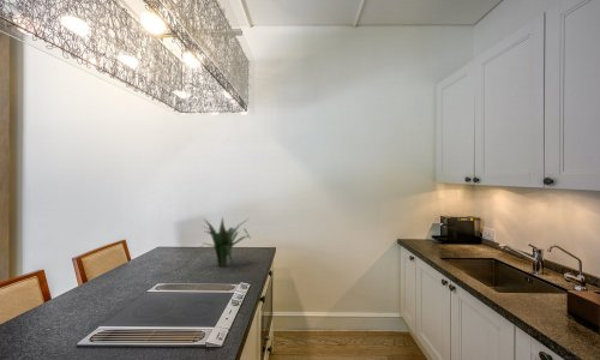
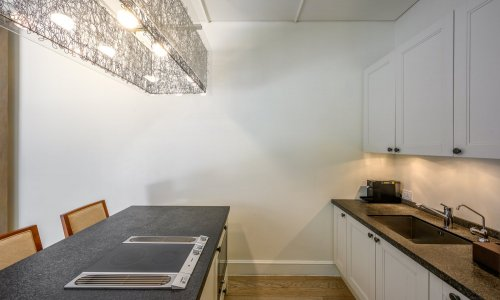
- plant (223, 242)
